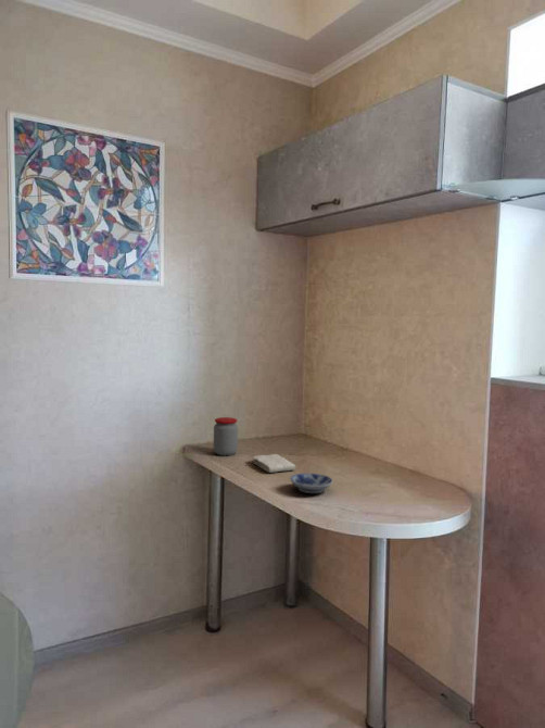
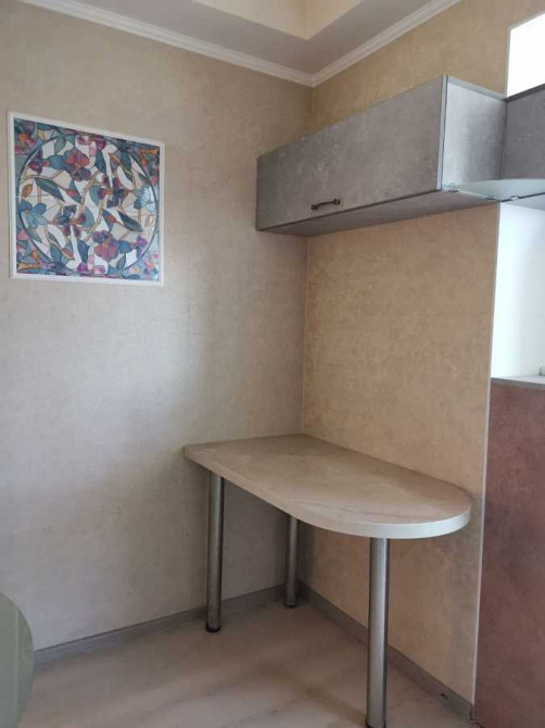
- jar (225, 436)
- bowl (310, 484)
- washcloth (272, 462)
